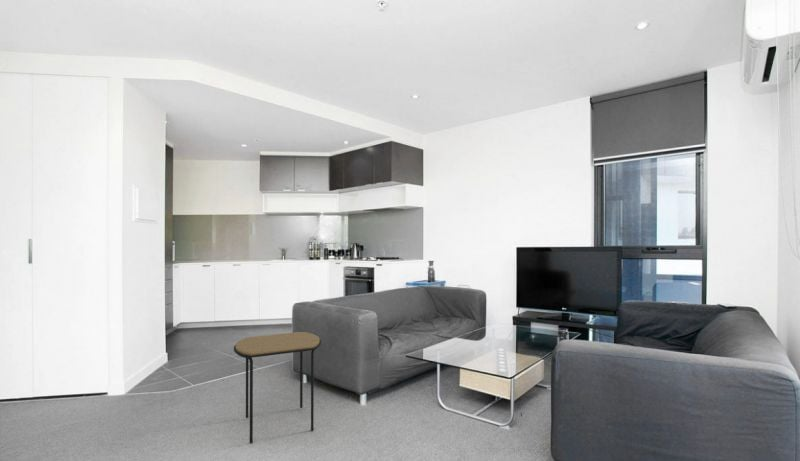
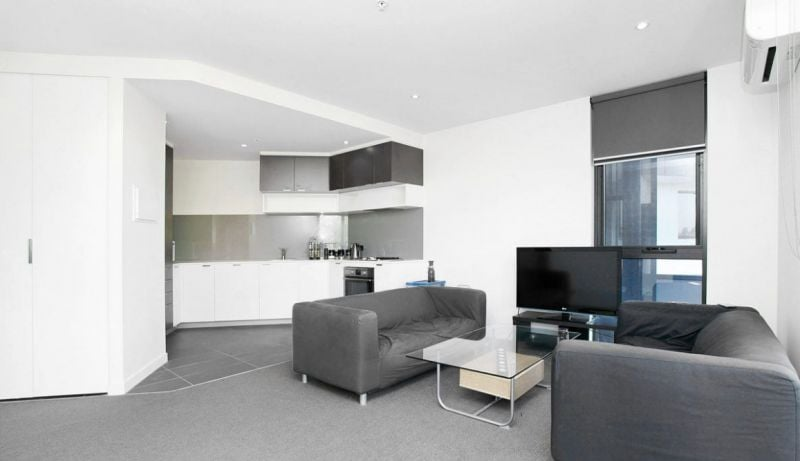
- side table (300, 382)
